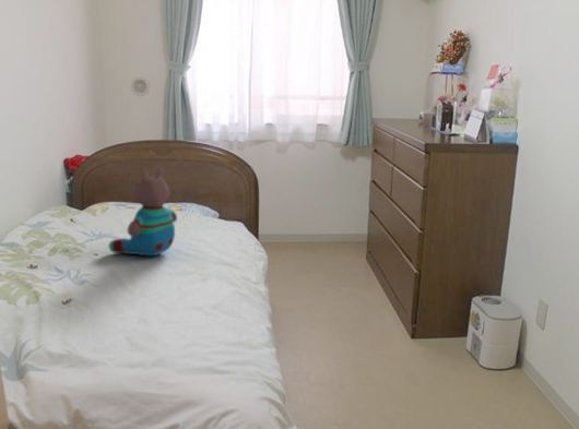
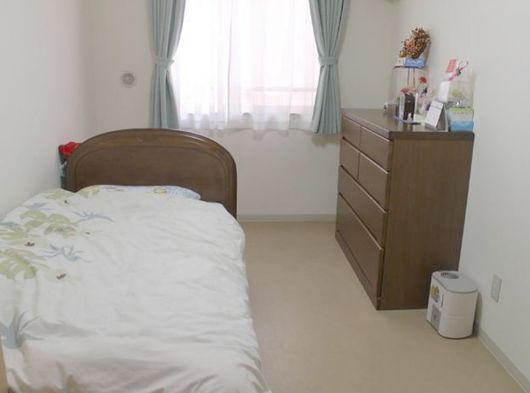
- teddy bear (142, 211)
